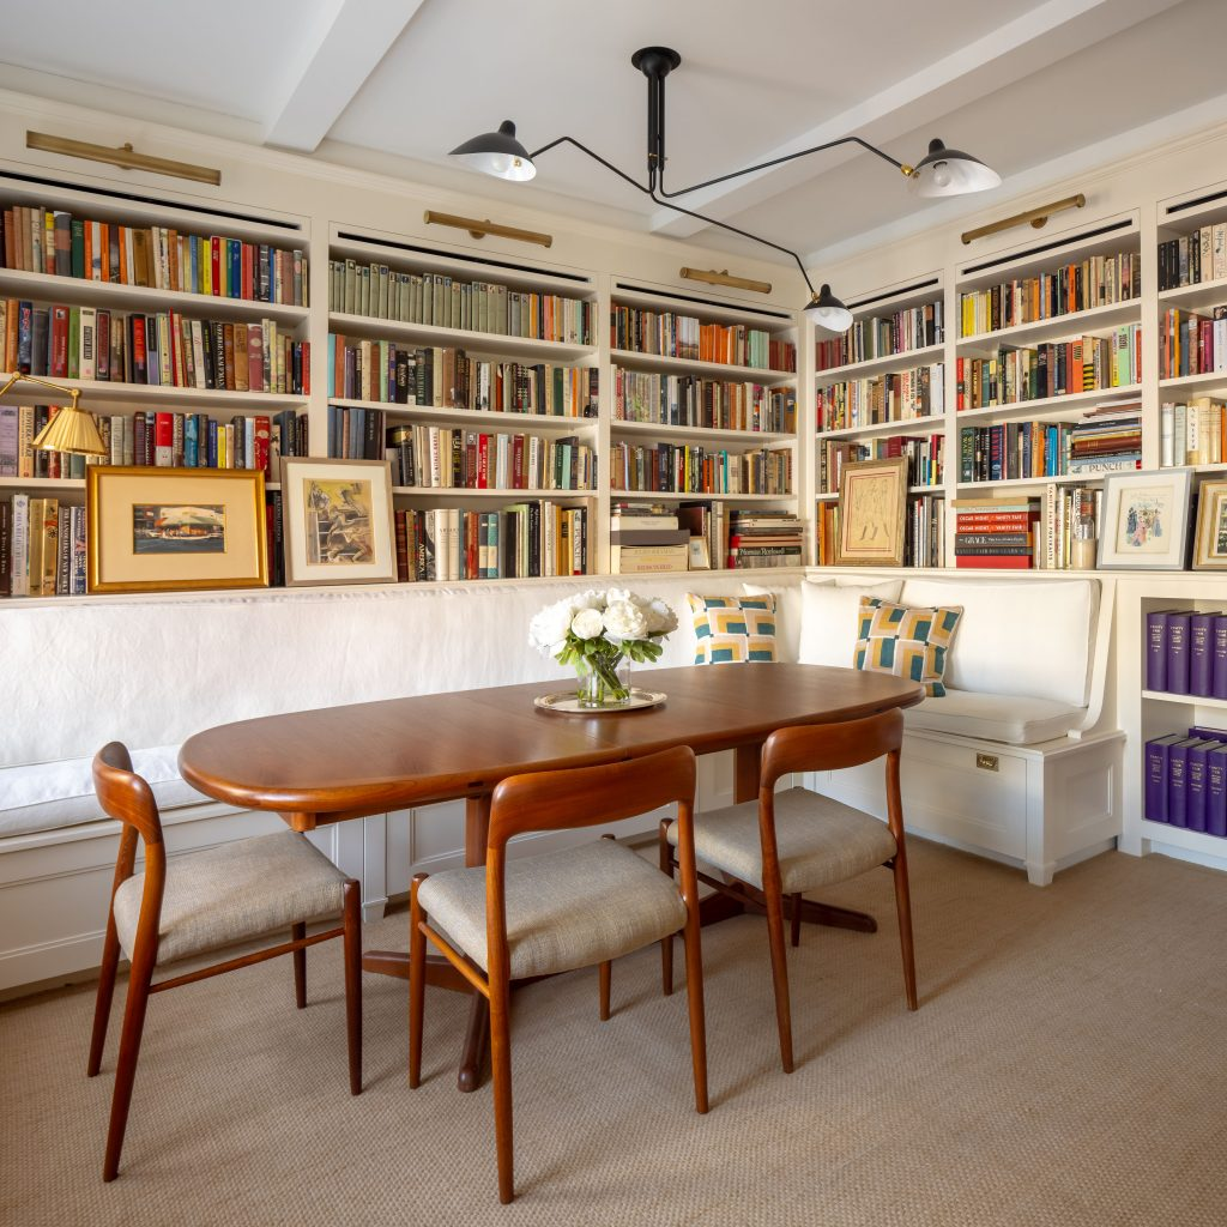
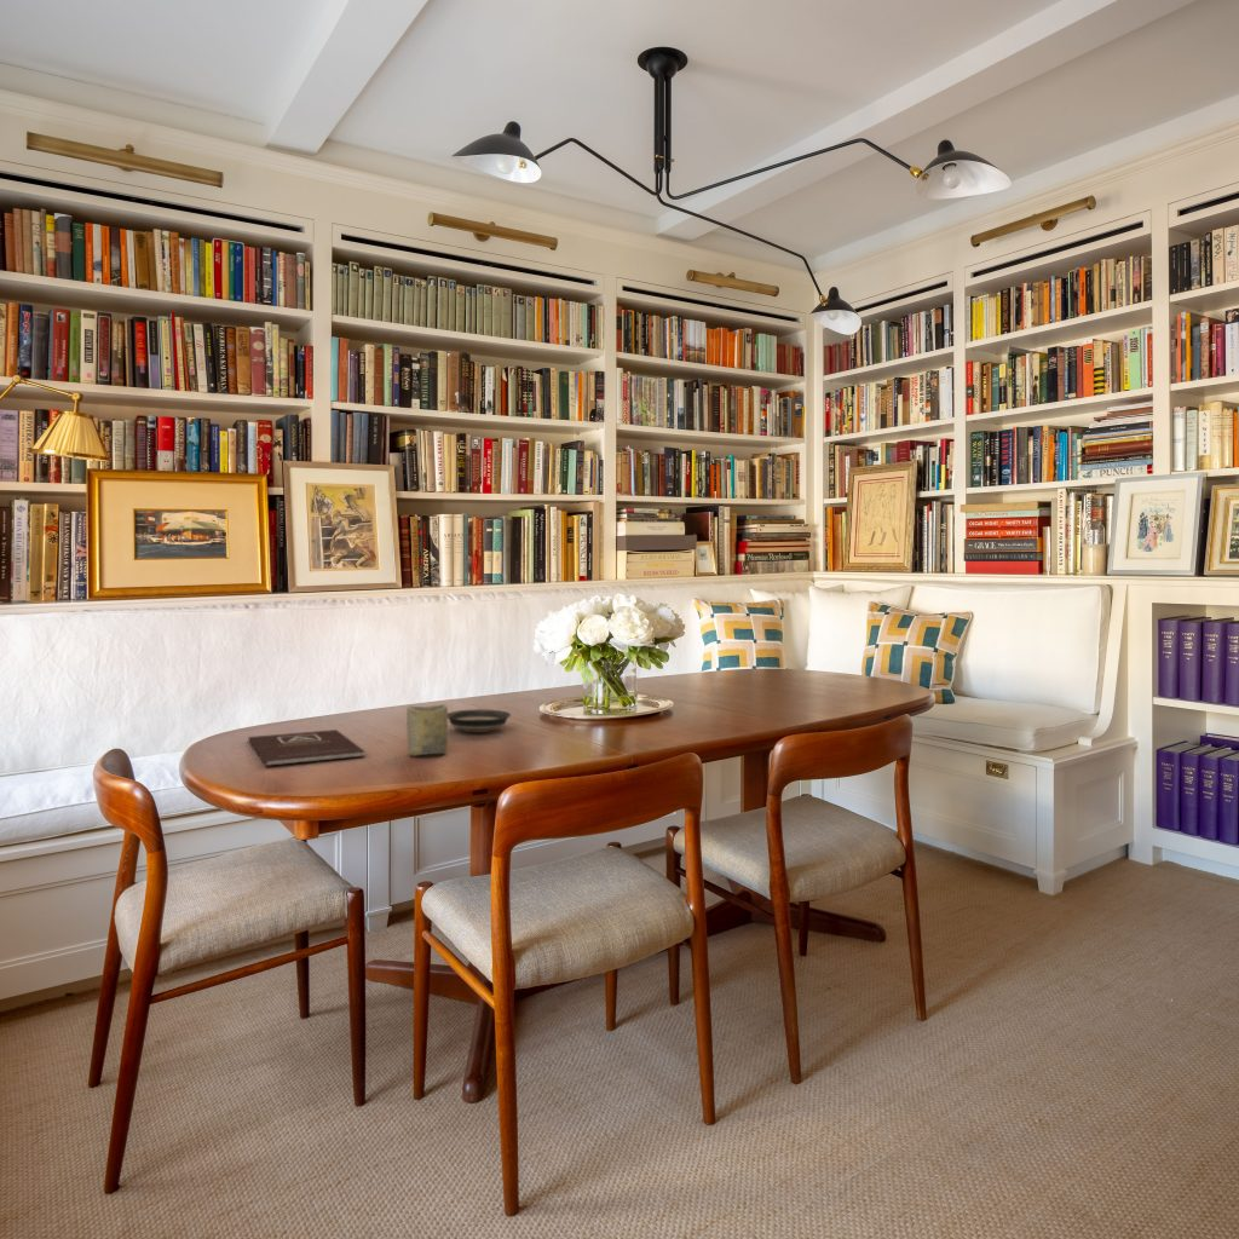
+ saucer (478, 721)
+ book (304, 745)
+ cup (427, 730)
